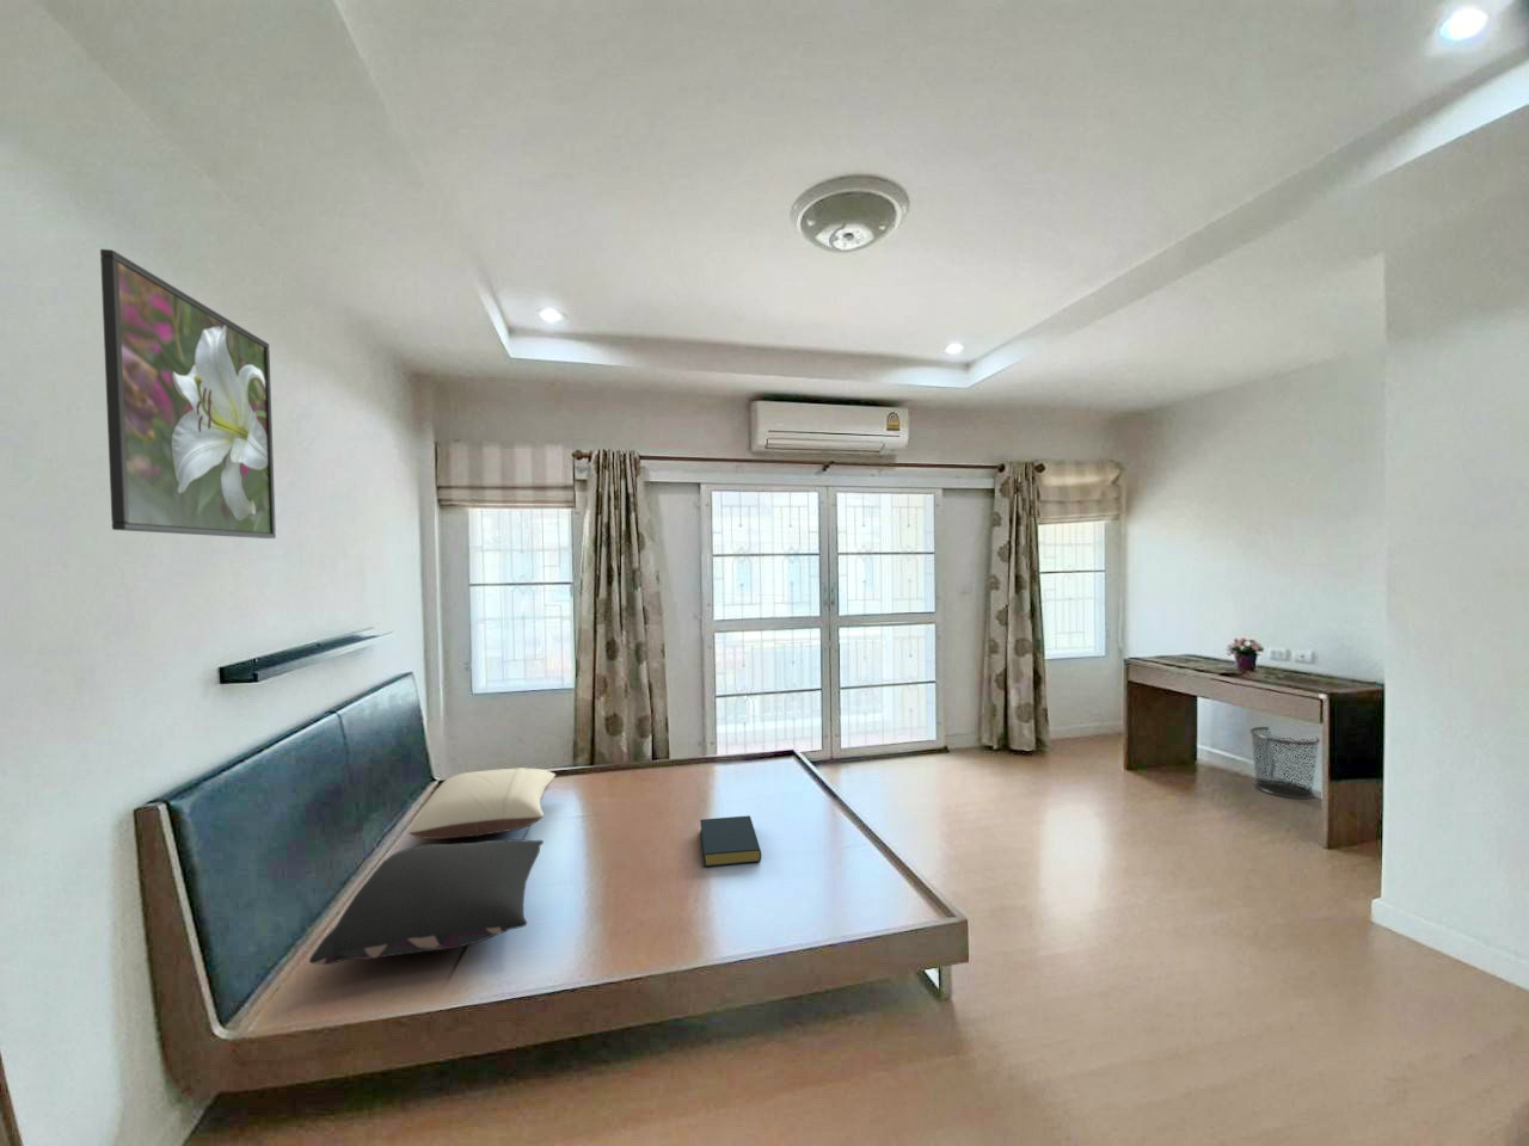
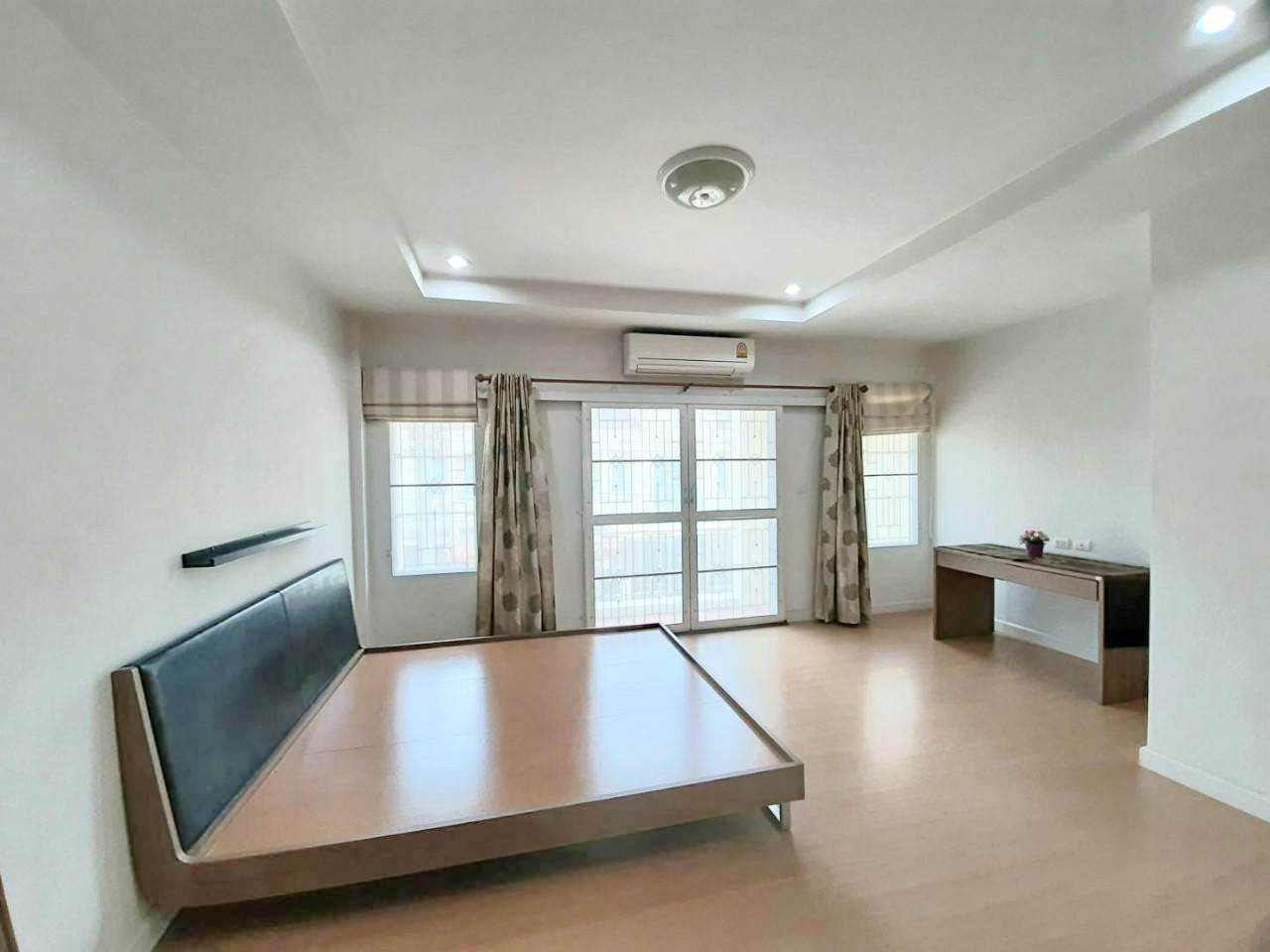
- pillow (447, 893)
- waste bin (1283, 763)
- pillow (490, 801)
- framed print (205, 420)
- hardback book (728, 839)
